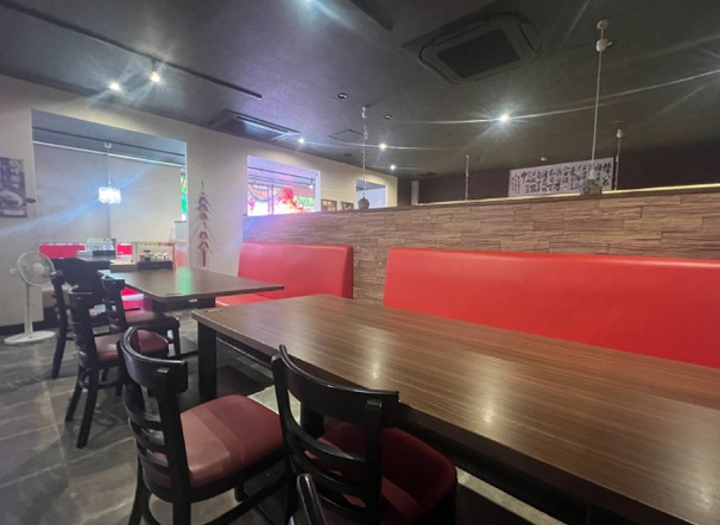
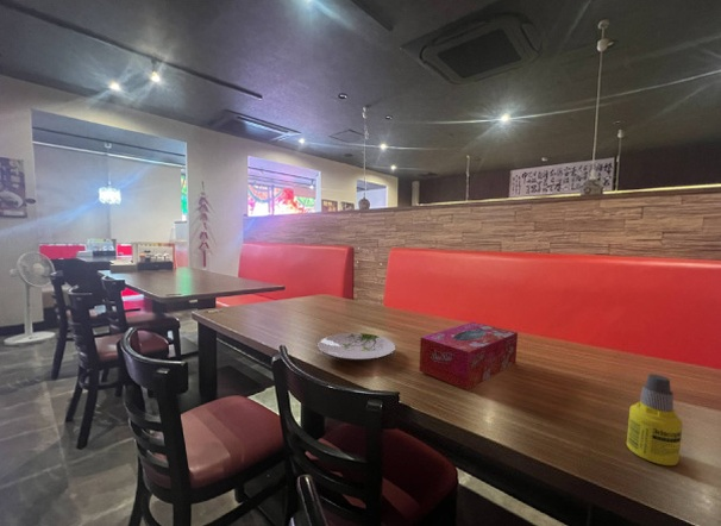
+ bottle (654, 414)
+ tissue box (470, 350)
+ plate (356, 349)
